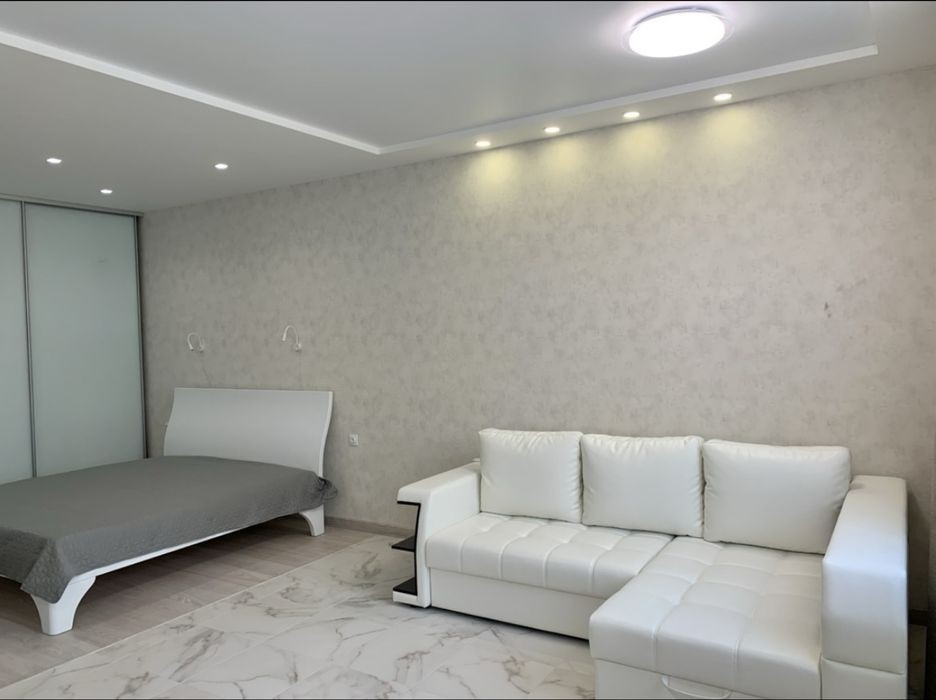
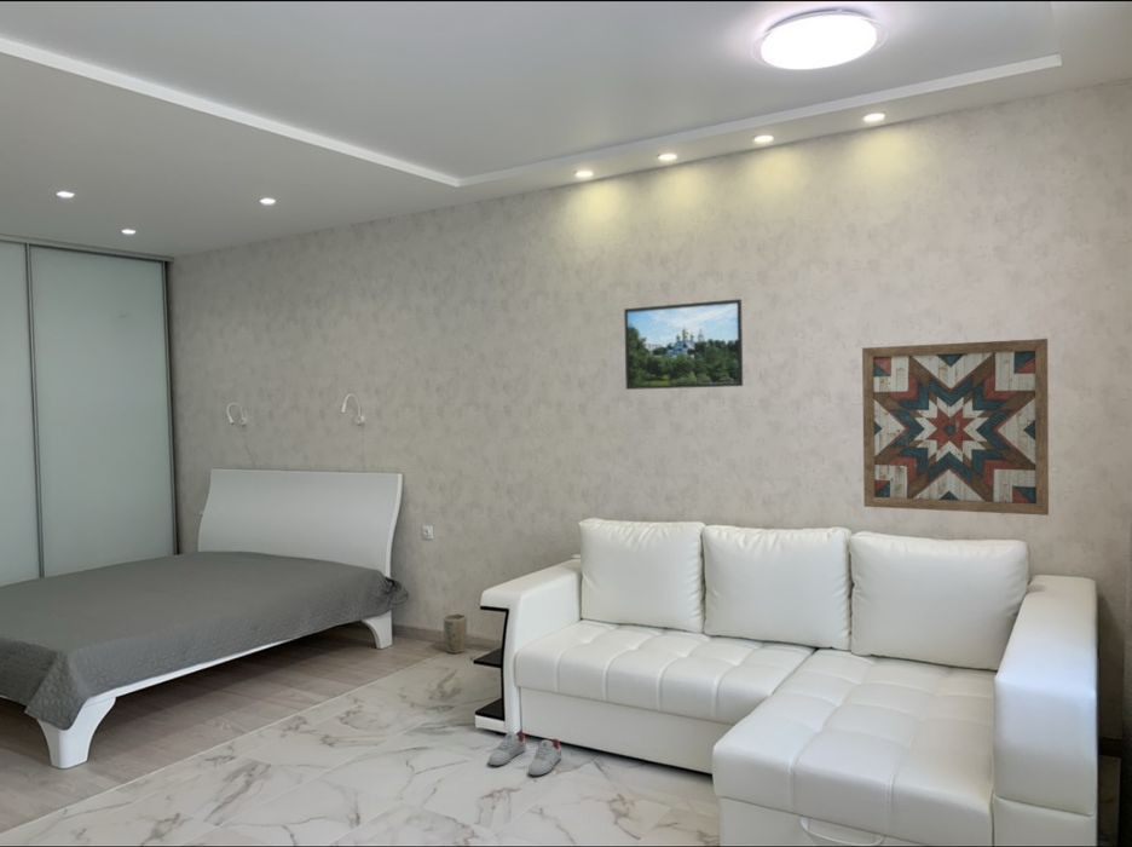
+ plant pot (455, 633)
+ shoe (525, 748)
+ wall art (951, 427)
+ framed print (681, 346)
